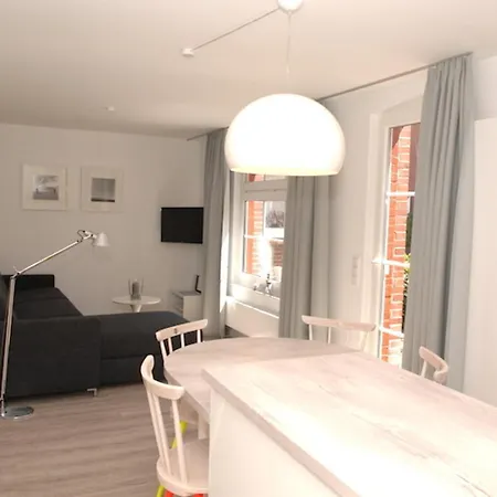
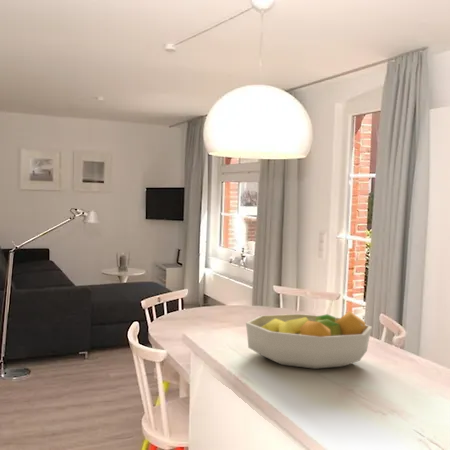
+ fruit bowl (308, 333)
